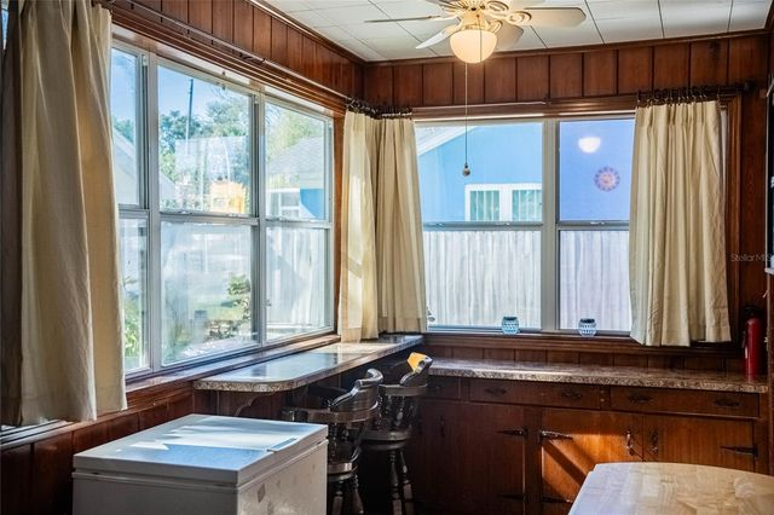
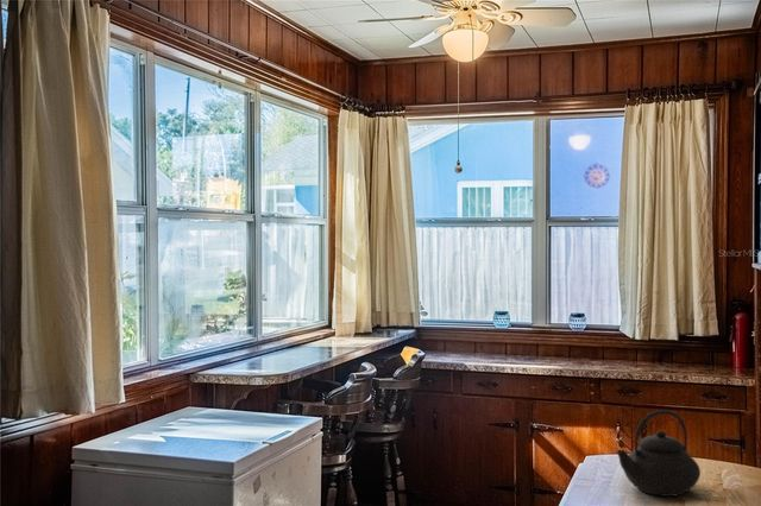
+ teapot (654, 450)
